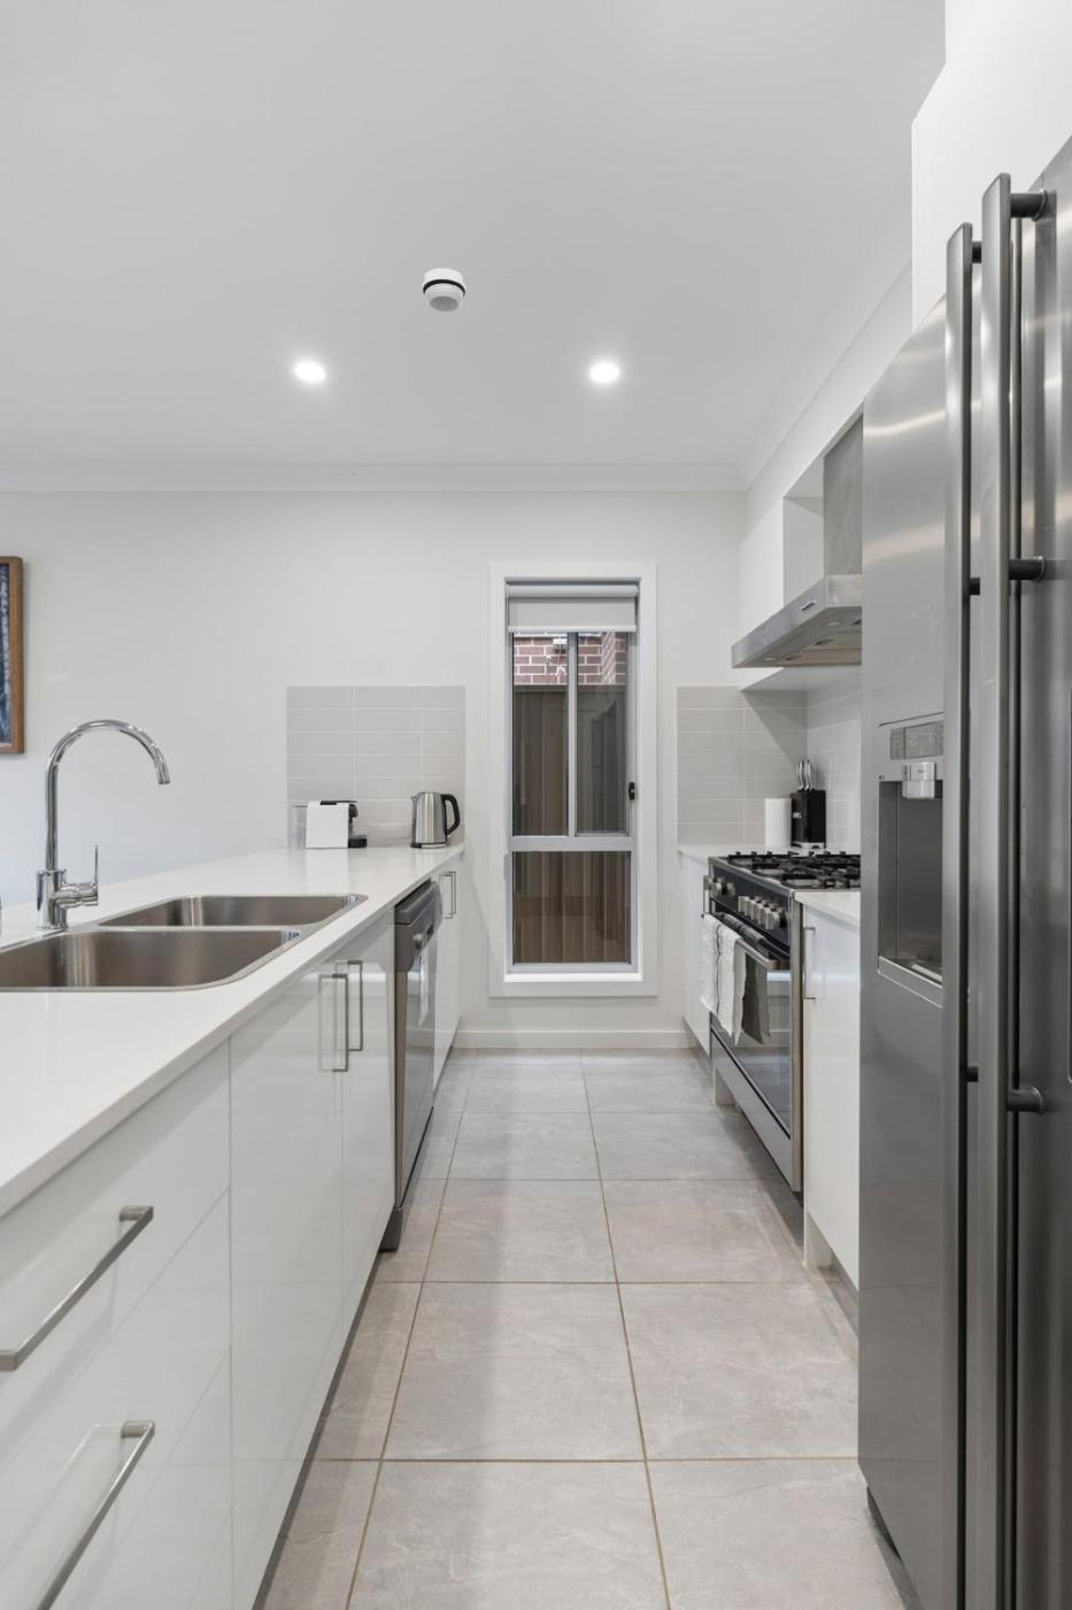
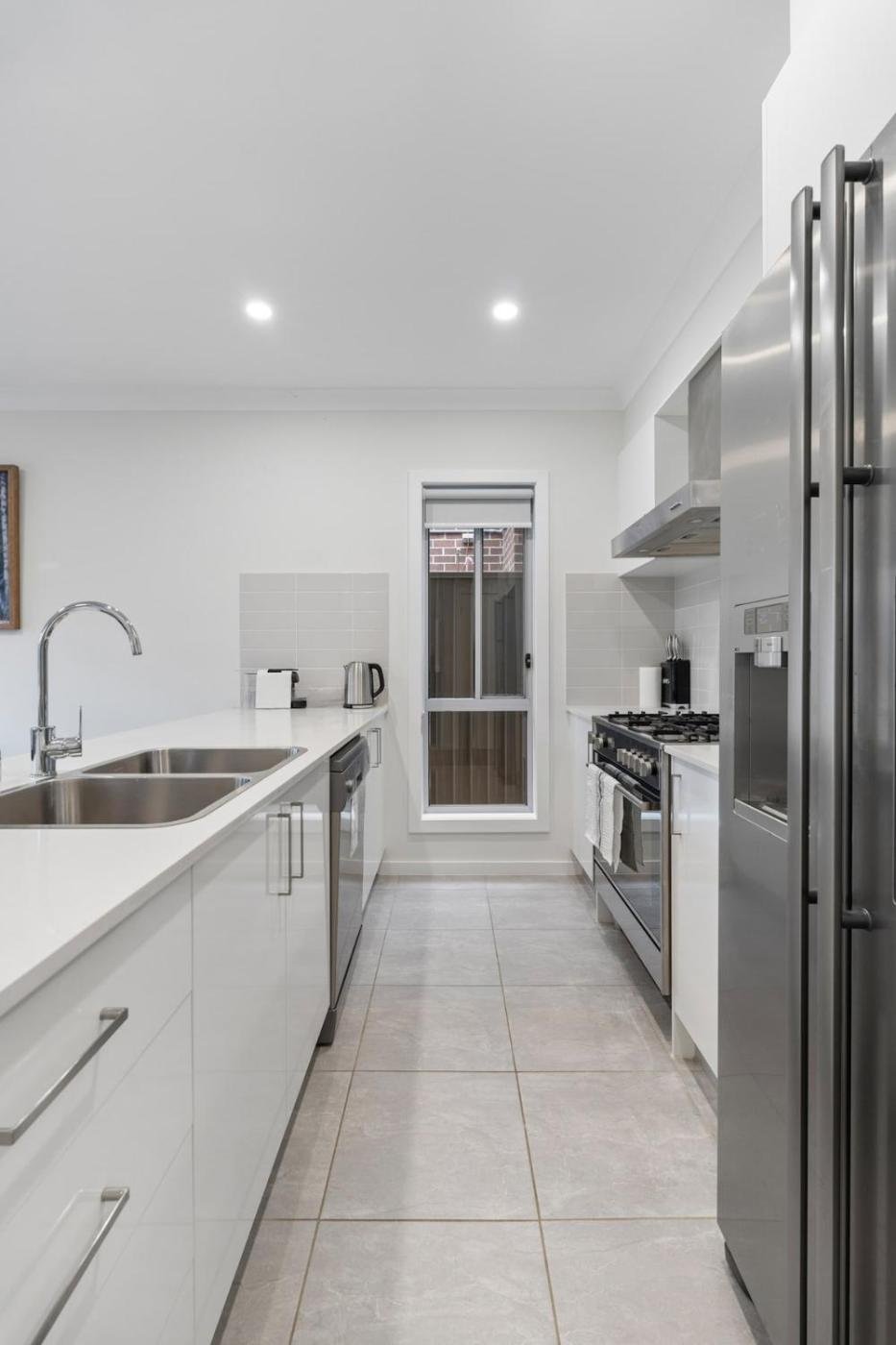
- smoke detector (444, 291)
